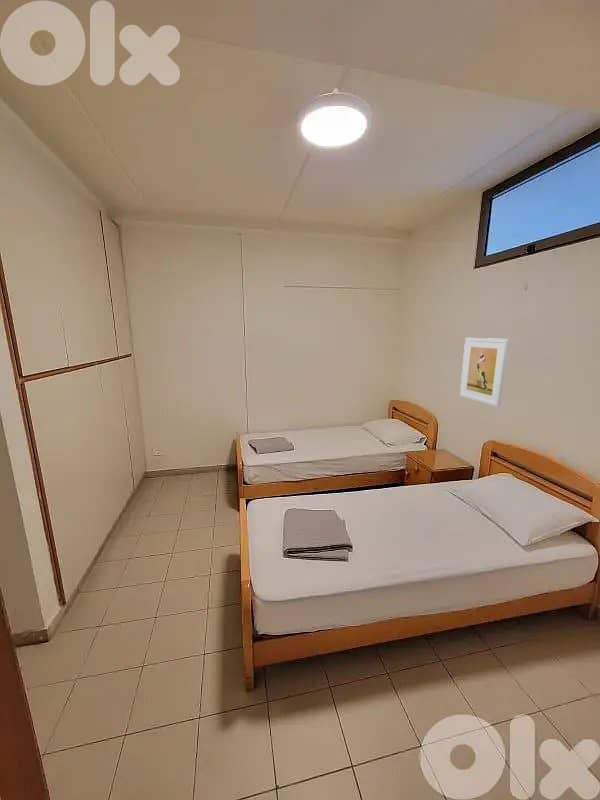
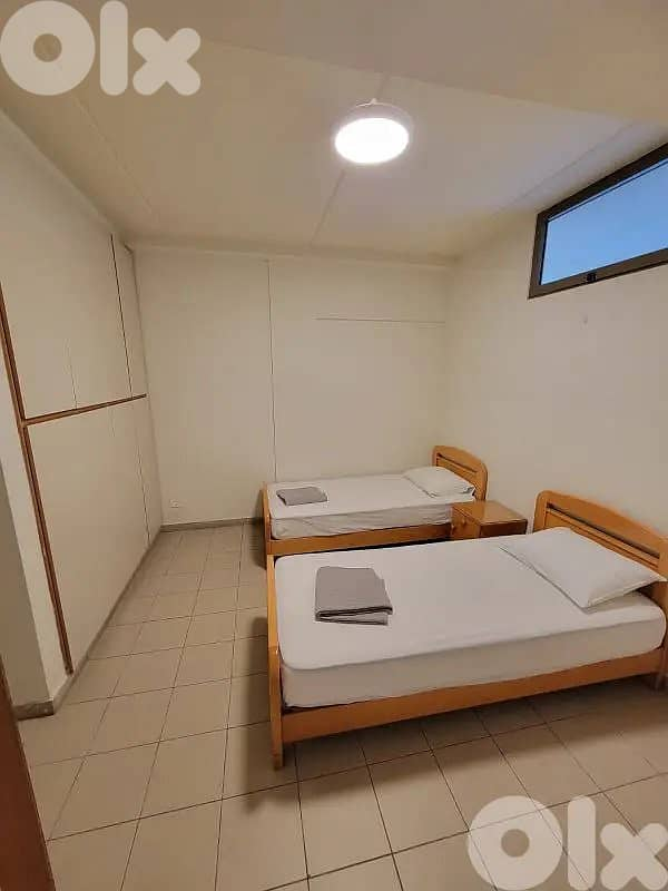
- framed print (481, 370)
